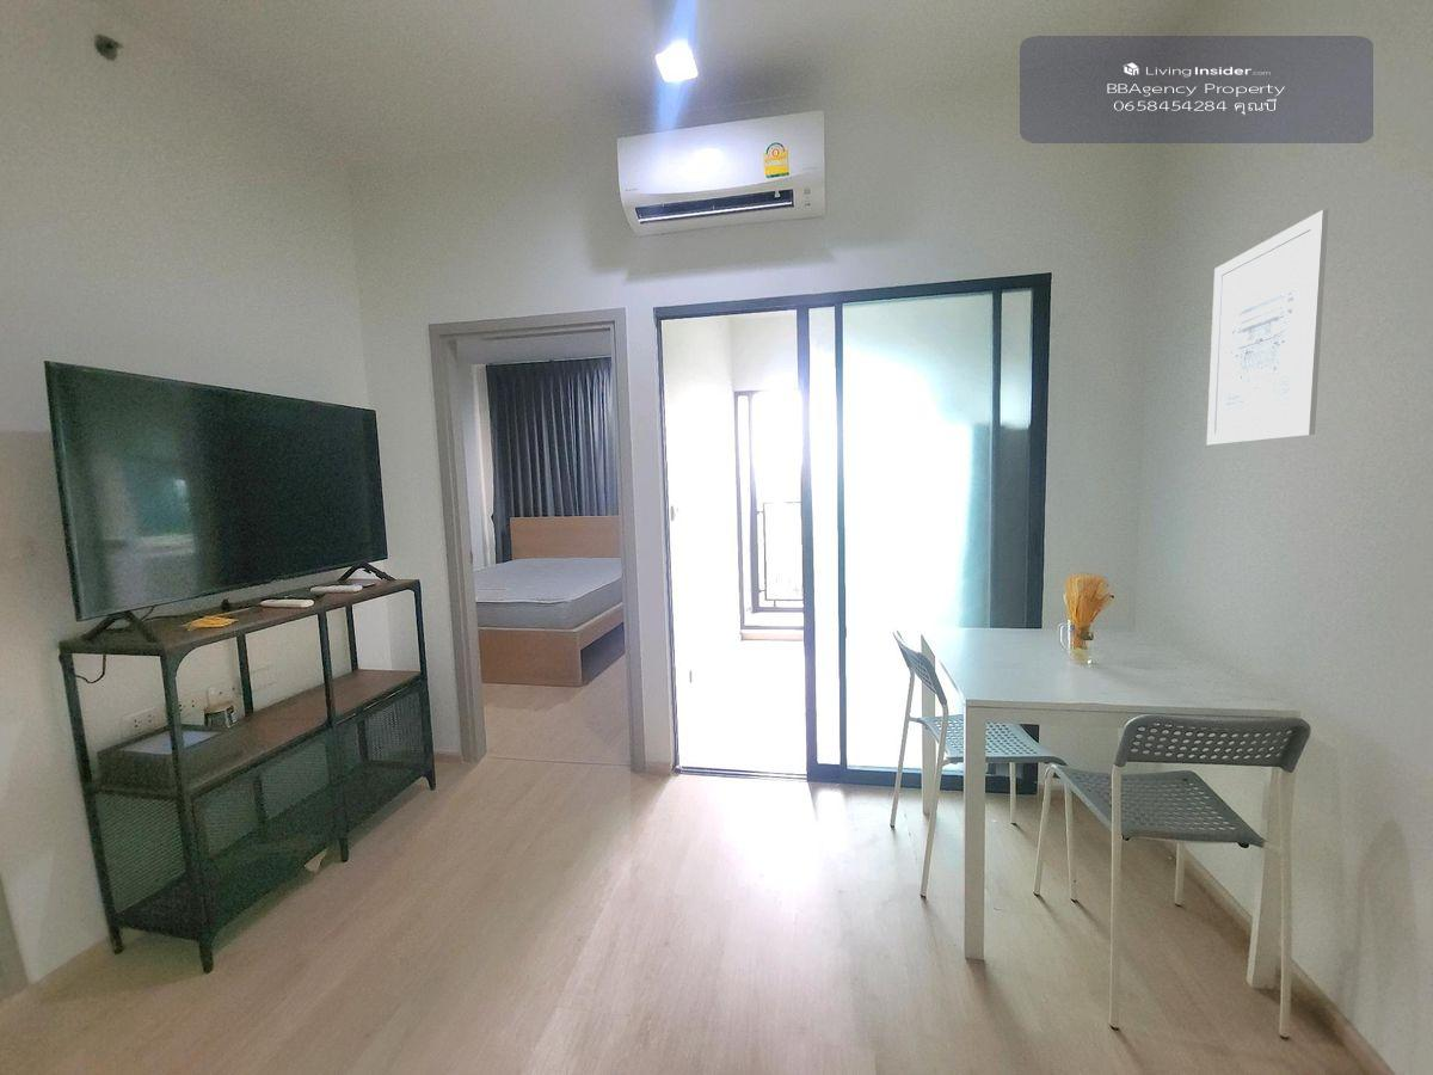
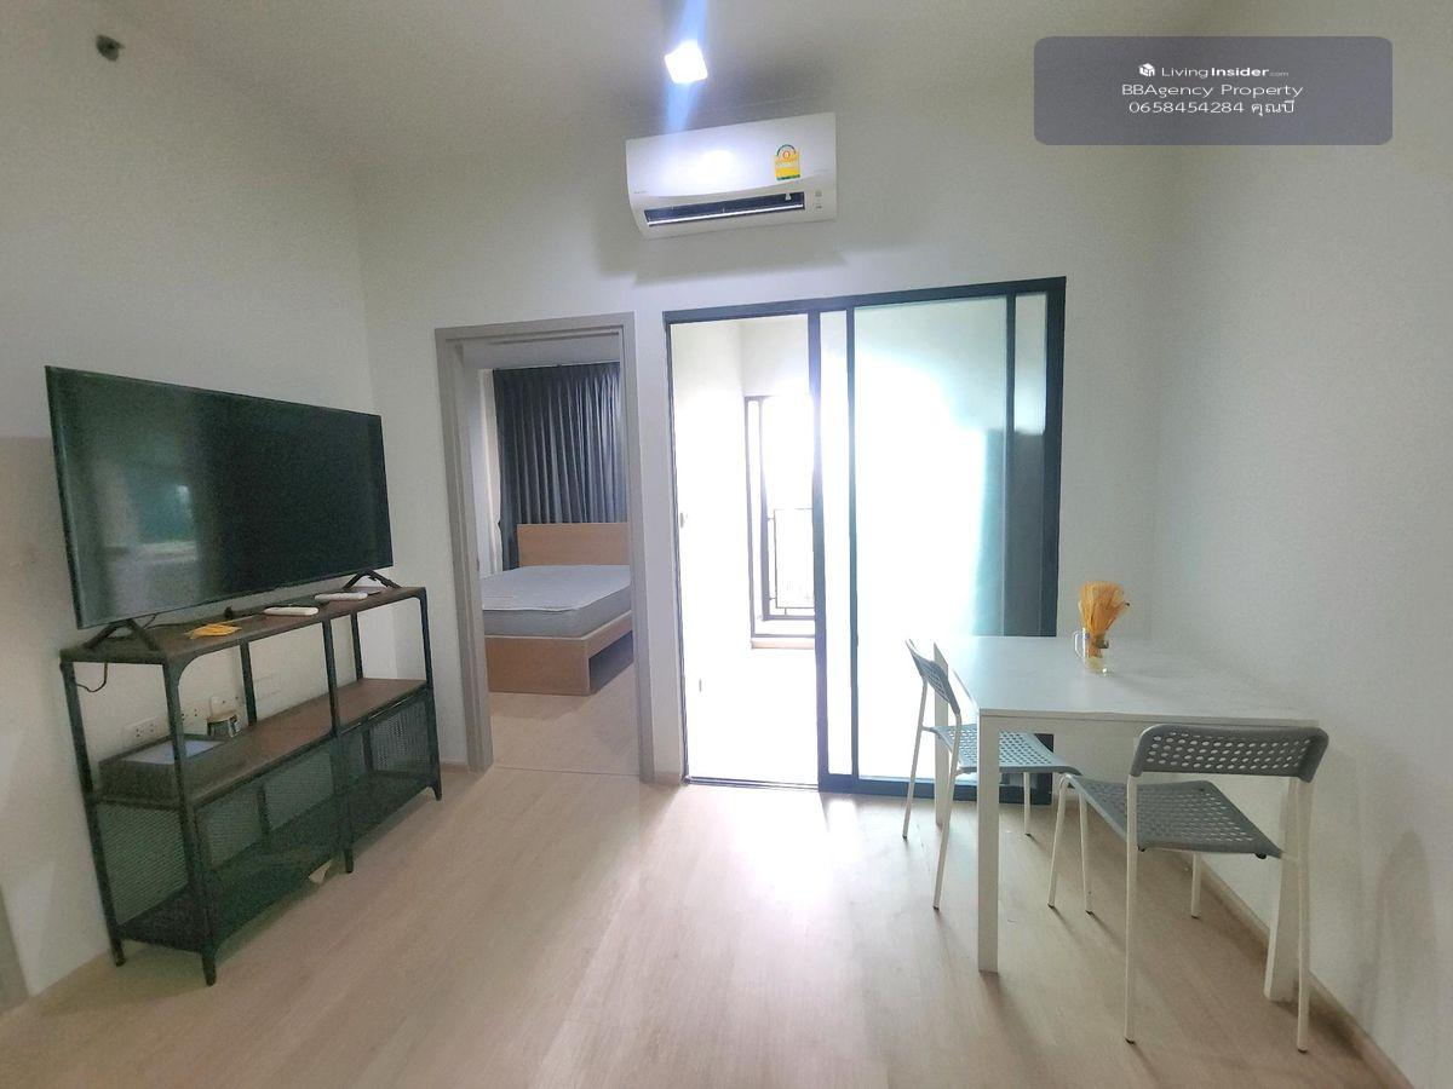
- wall art (1259, 343)
